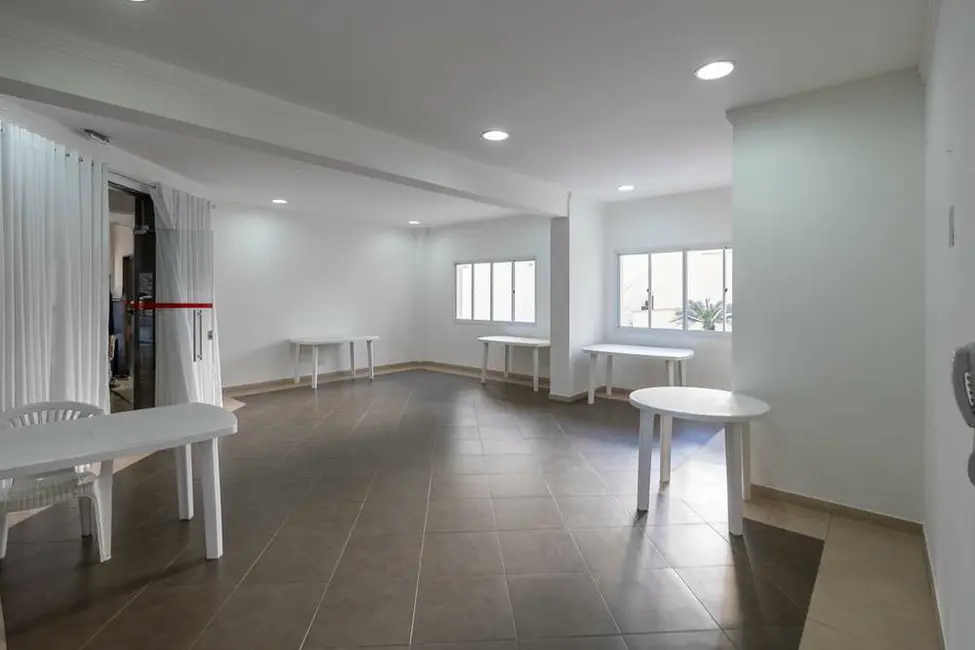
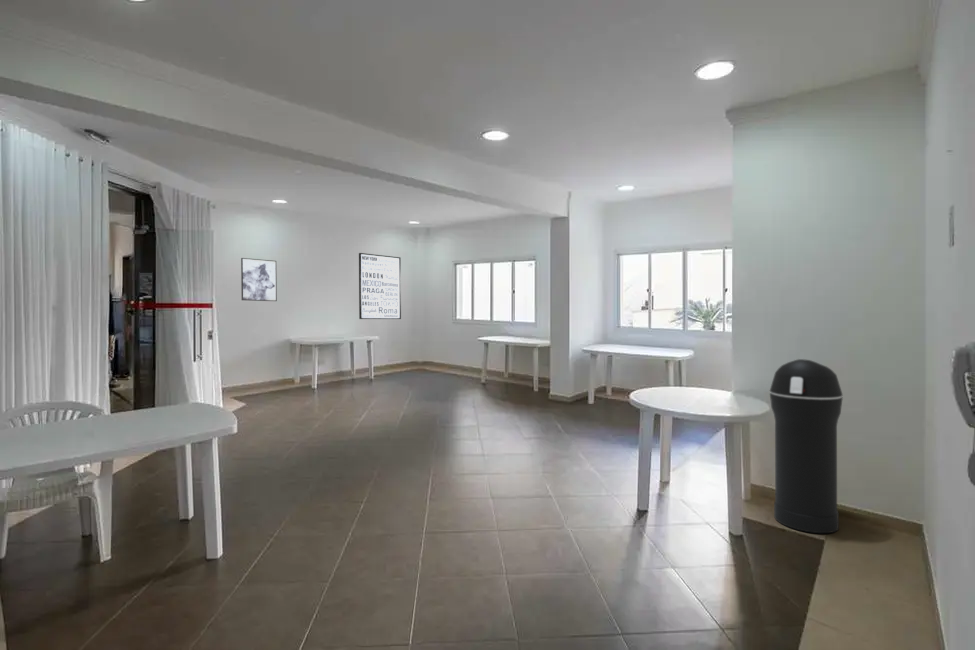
+ wall art (259, 280)
+ wall art (380, 287)
+ trash can (804, 440)
